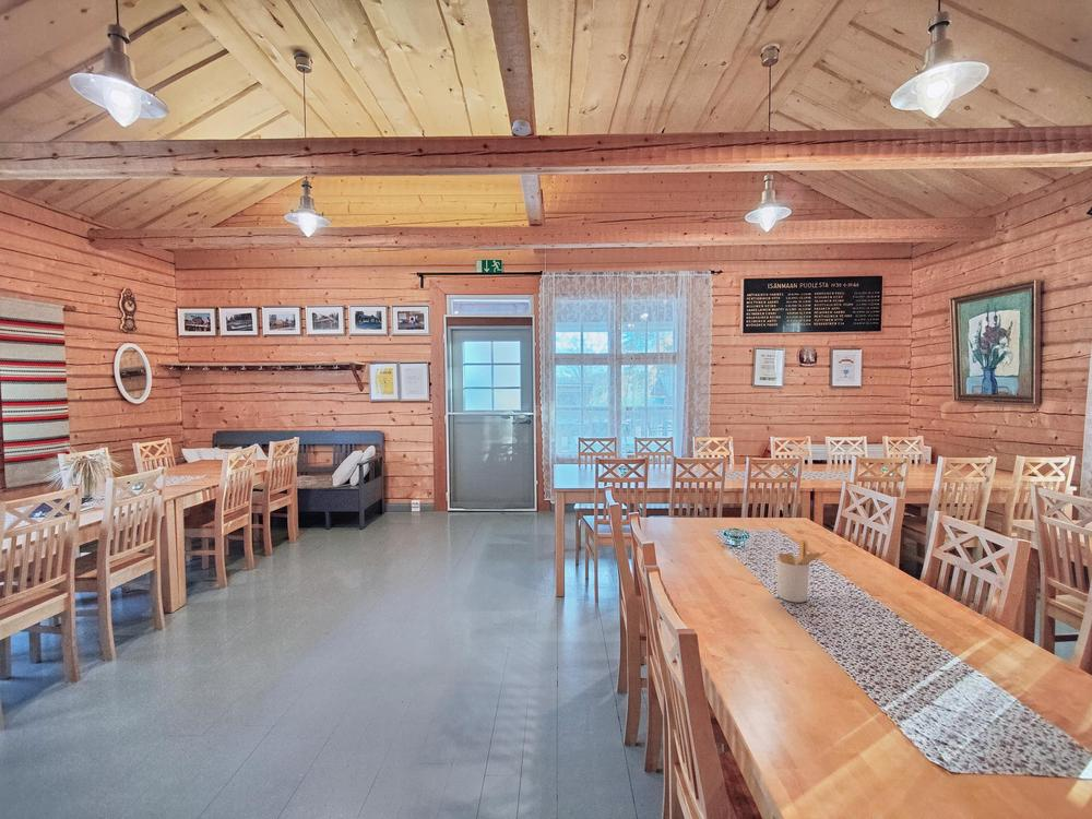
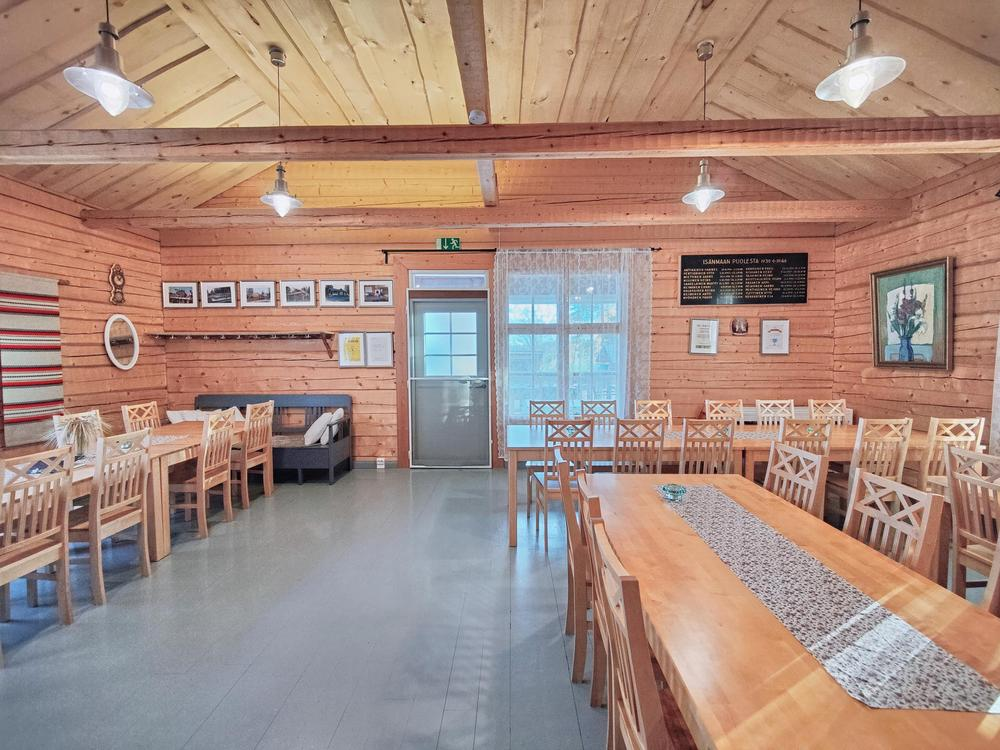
- utensil holder (799, 571)
